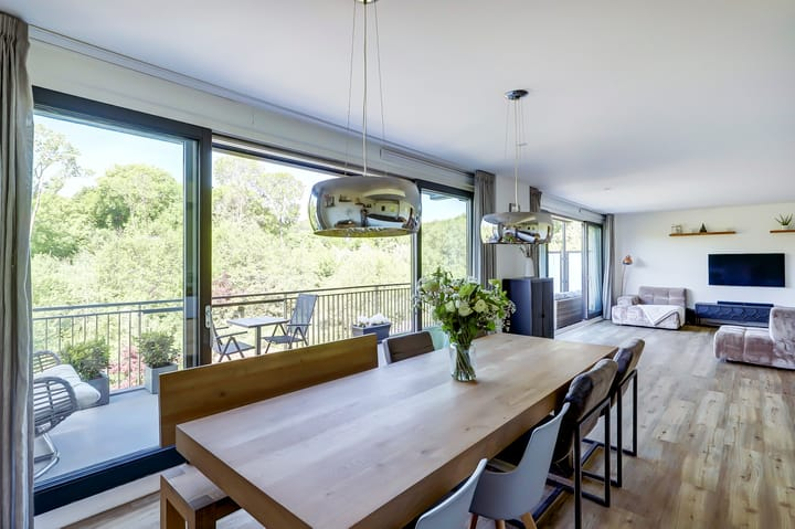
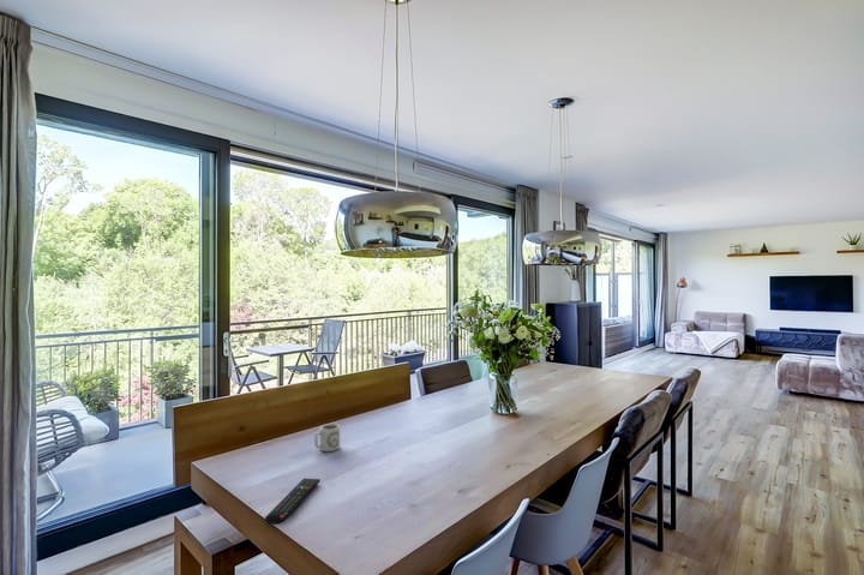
+ remote control (294, 499)
+ cup (326, 438)
